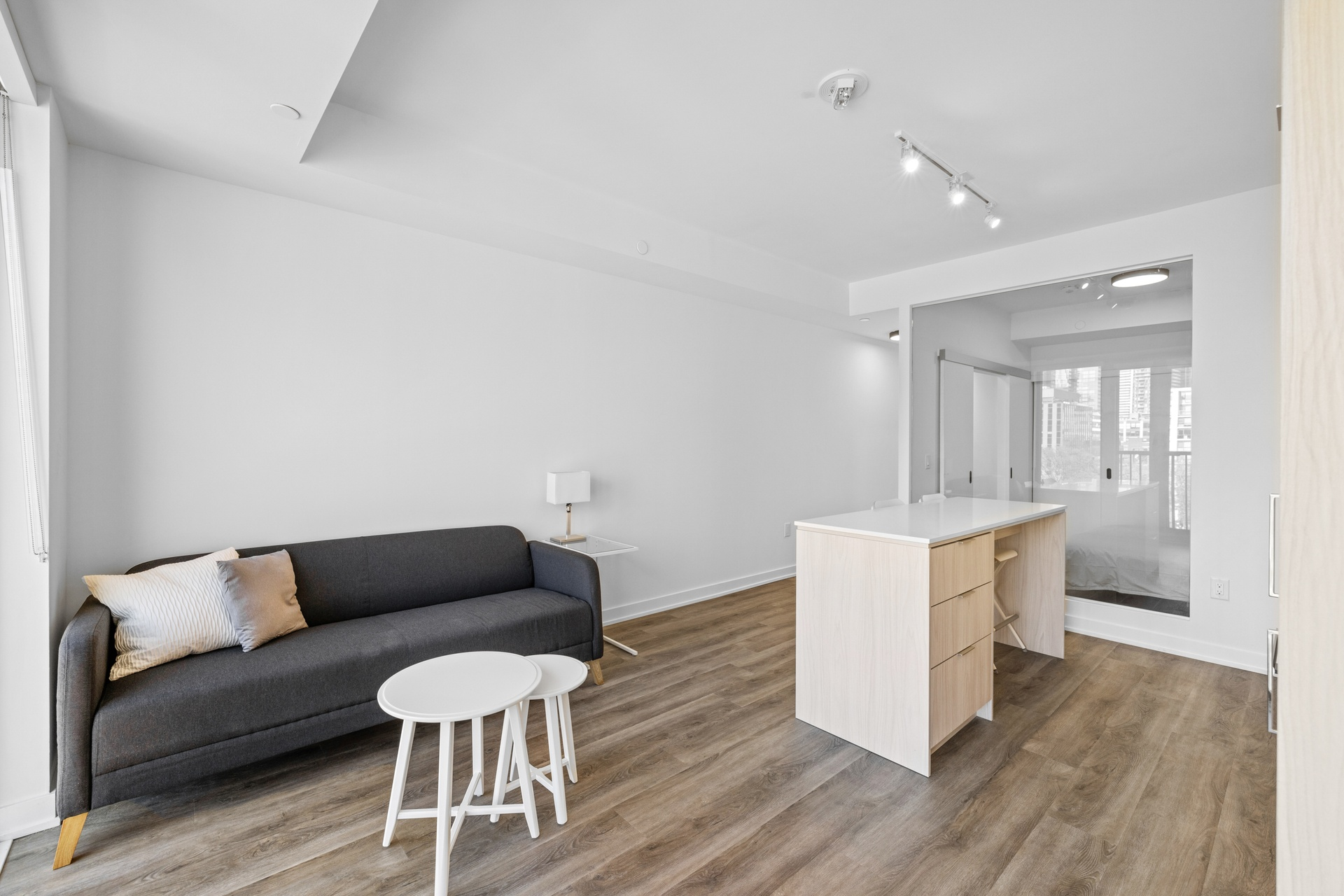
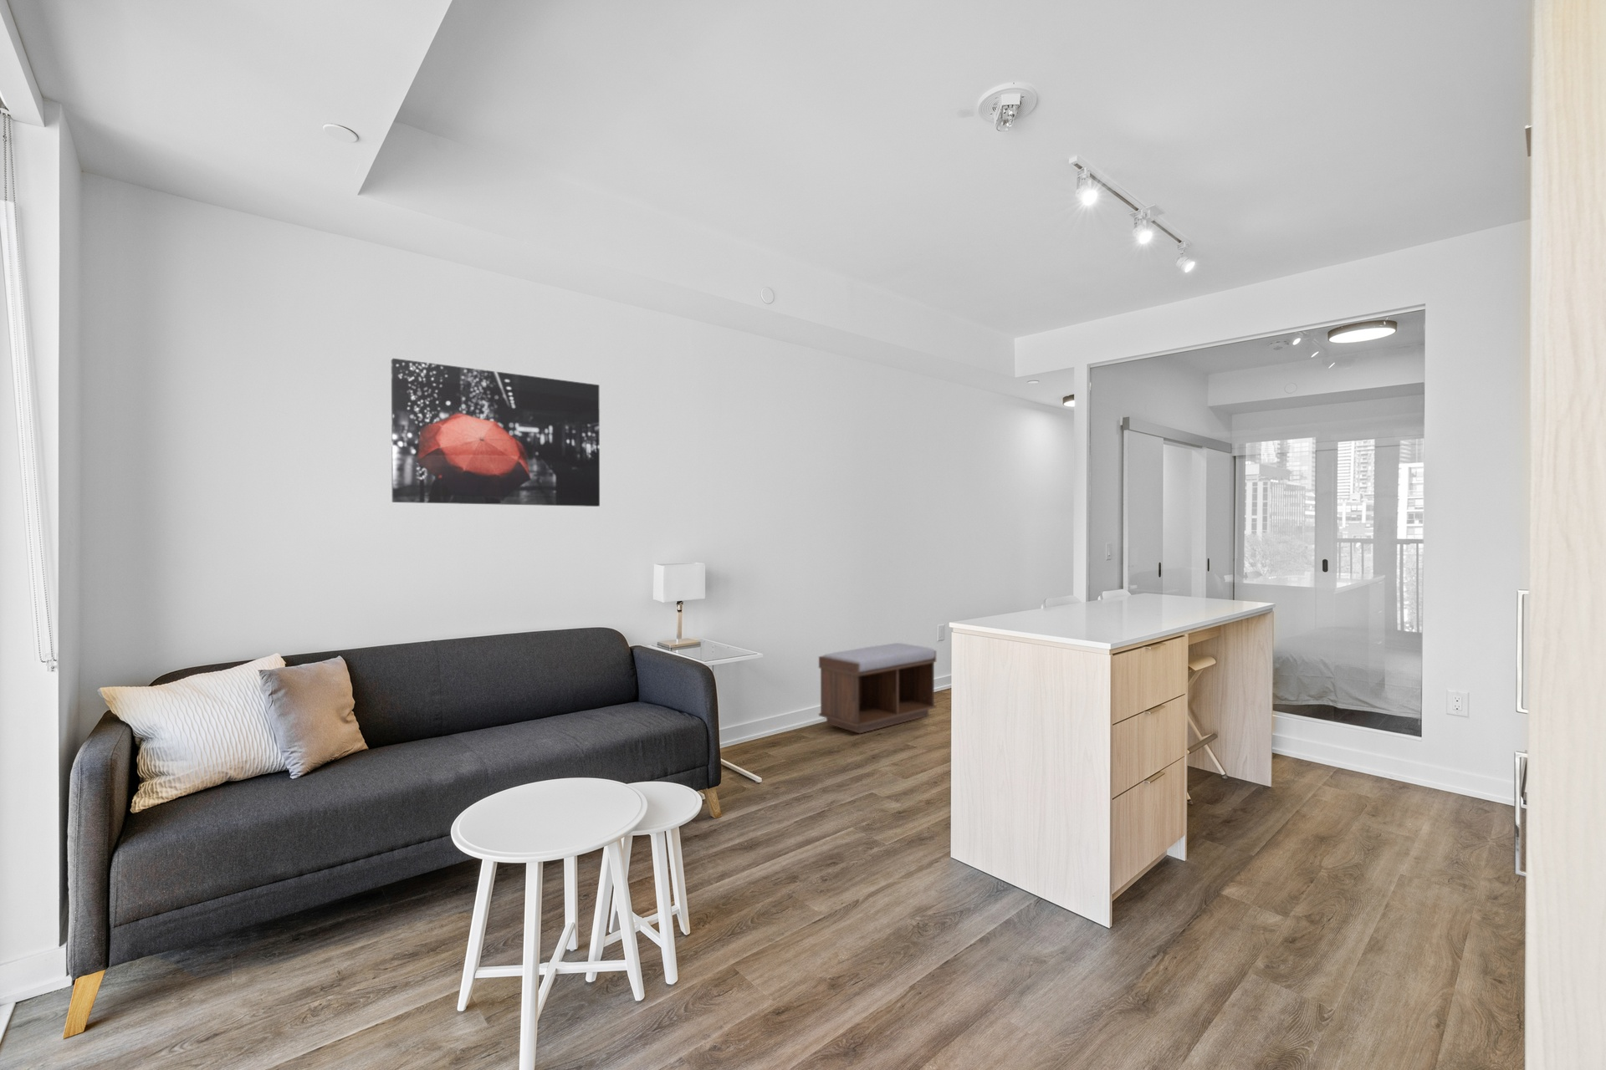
+ bench (879, 684)
+ wall art (503, 439)
